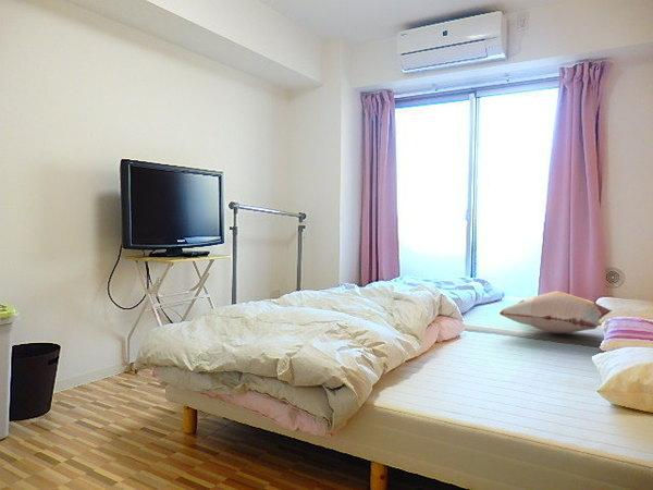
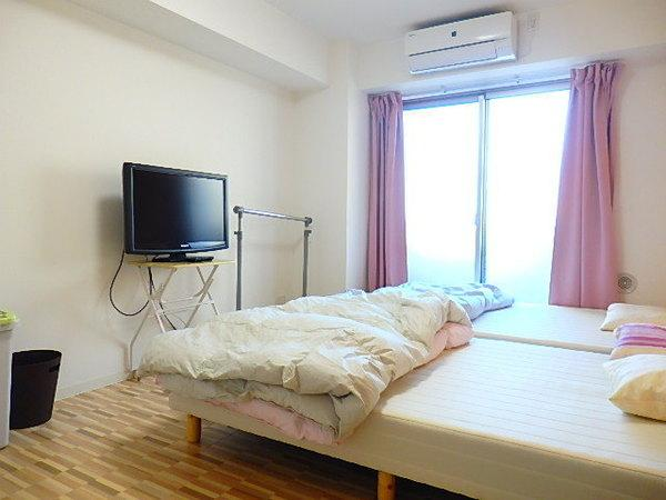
- decorative pillow (555, 311)
